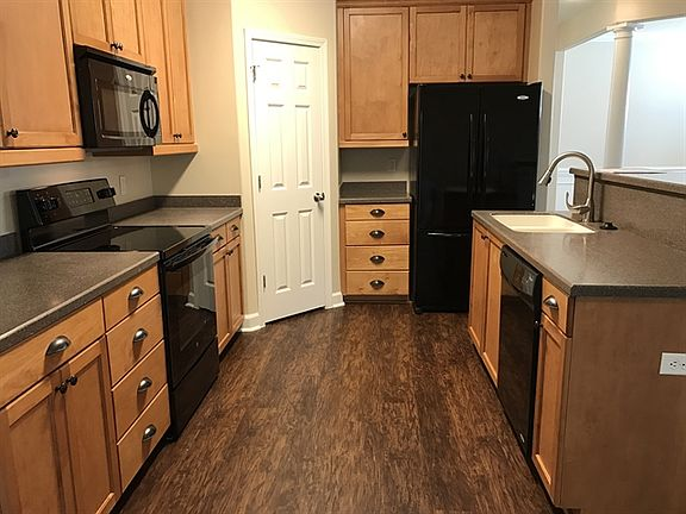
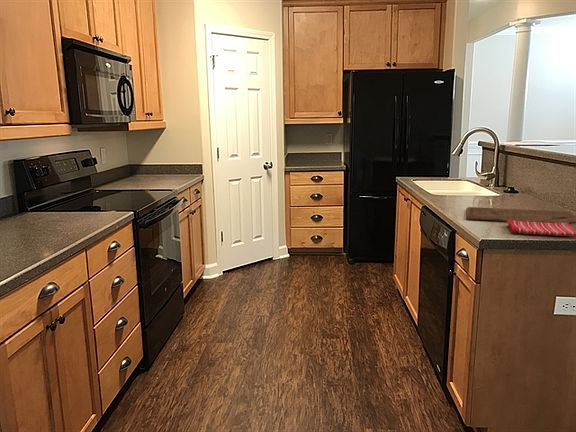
+ cutting board (519, 215)
+ dish towel (540, 227)
